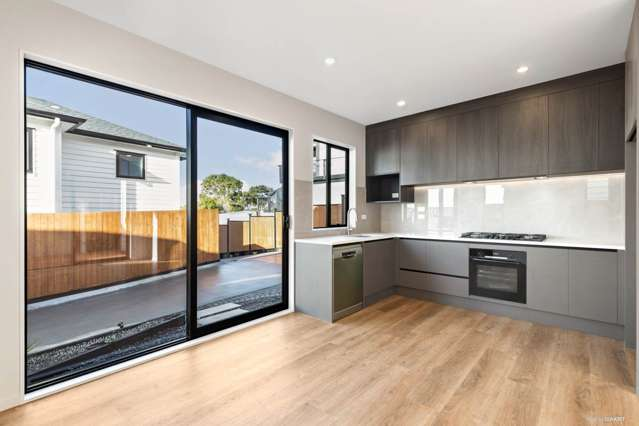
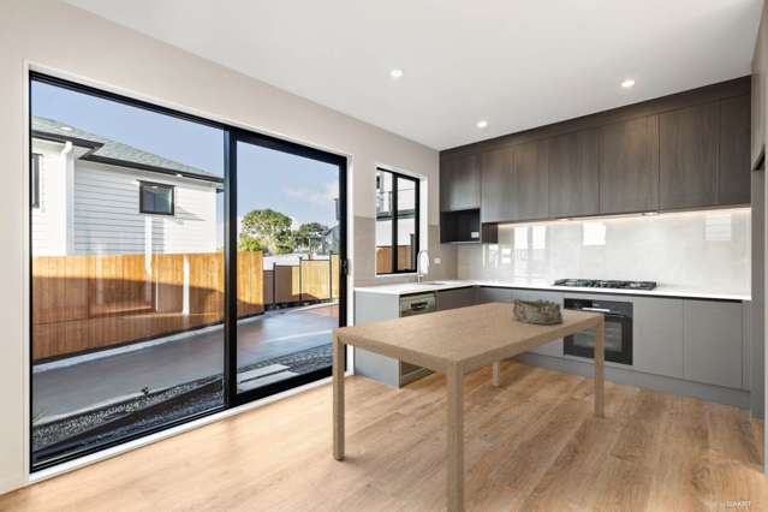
+ dining table (493, 376)
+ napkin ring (536, 310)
